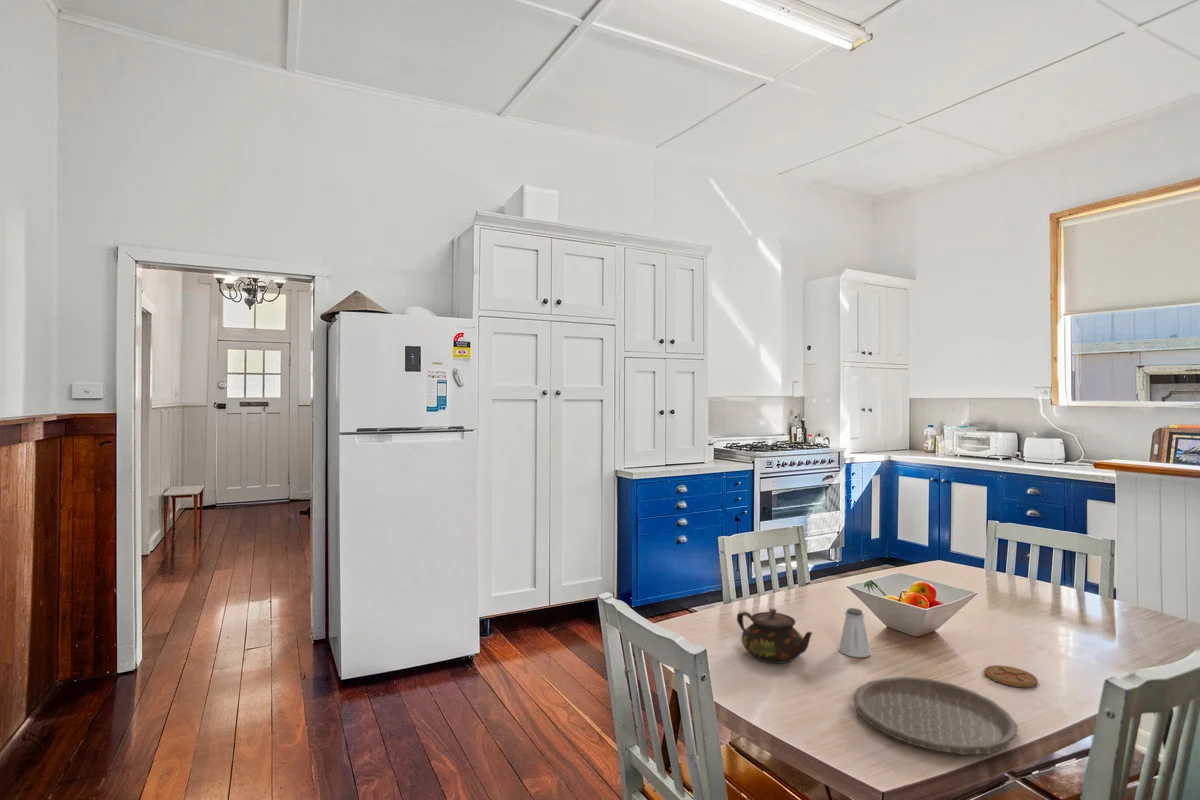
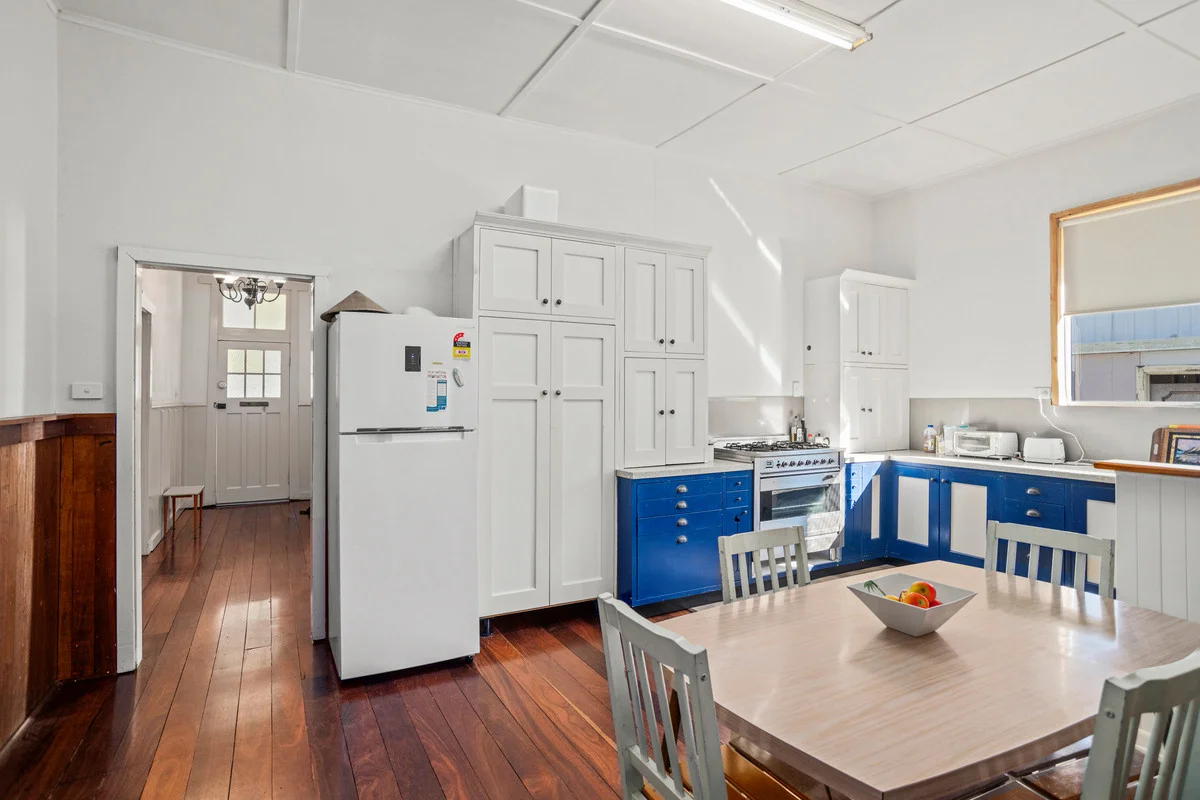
- teapot (773, 632)
- saltshaker (854, 630)
- coaster (1010, 675)
- plate (931, 713)
